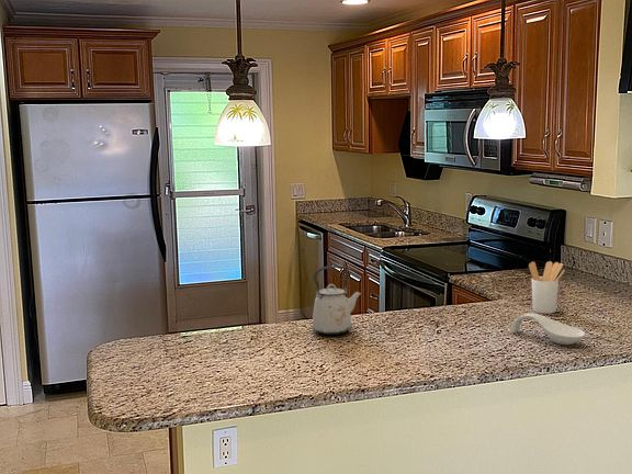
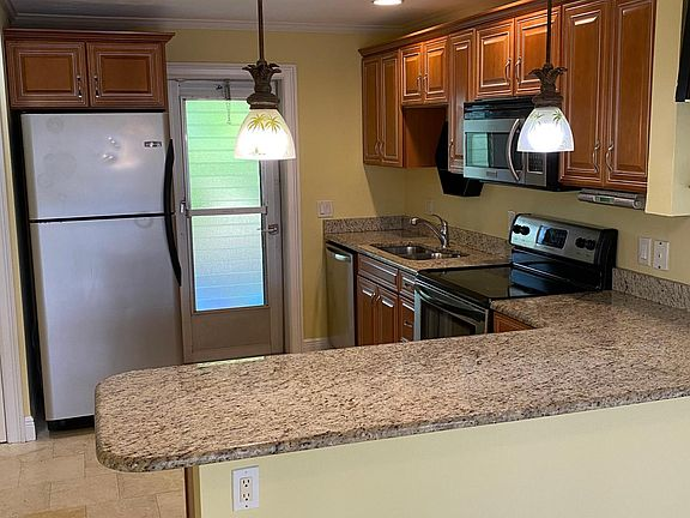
- kettle (338, 297)
- utensil holder (548, 285)
- spoon rest (546, 328)
